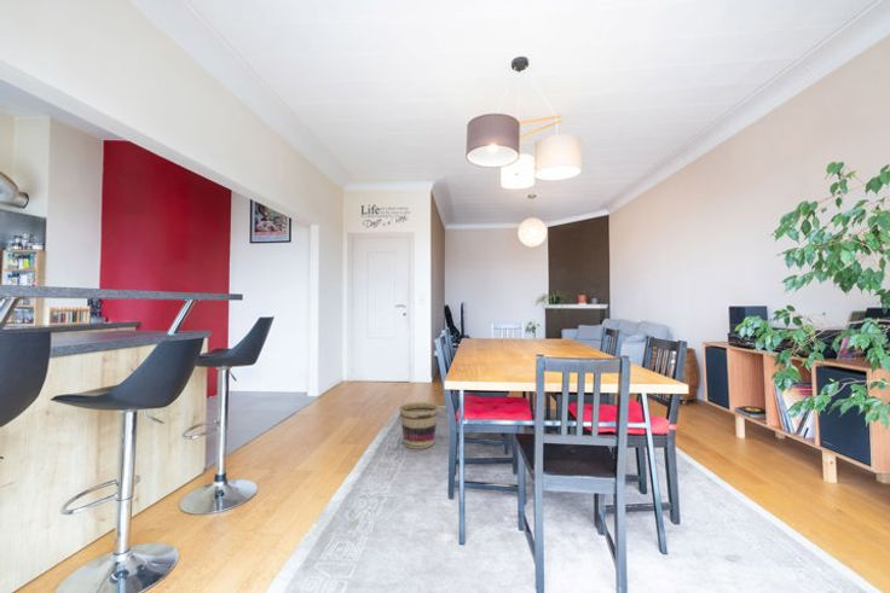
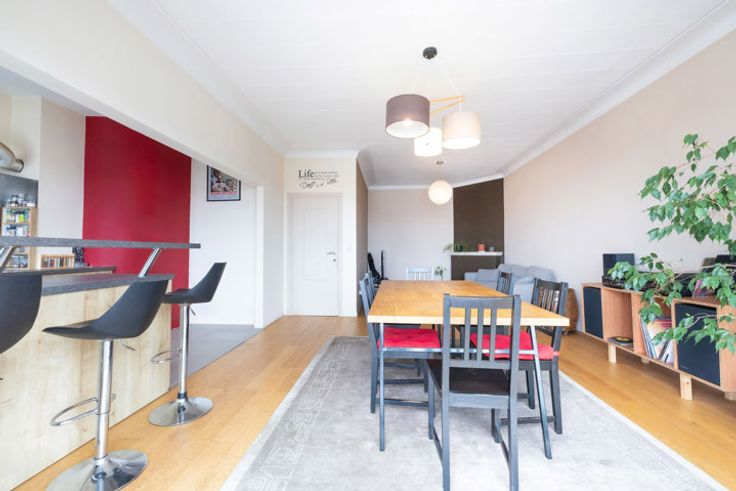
- basket (418, 425)
